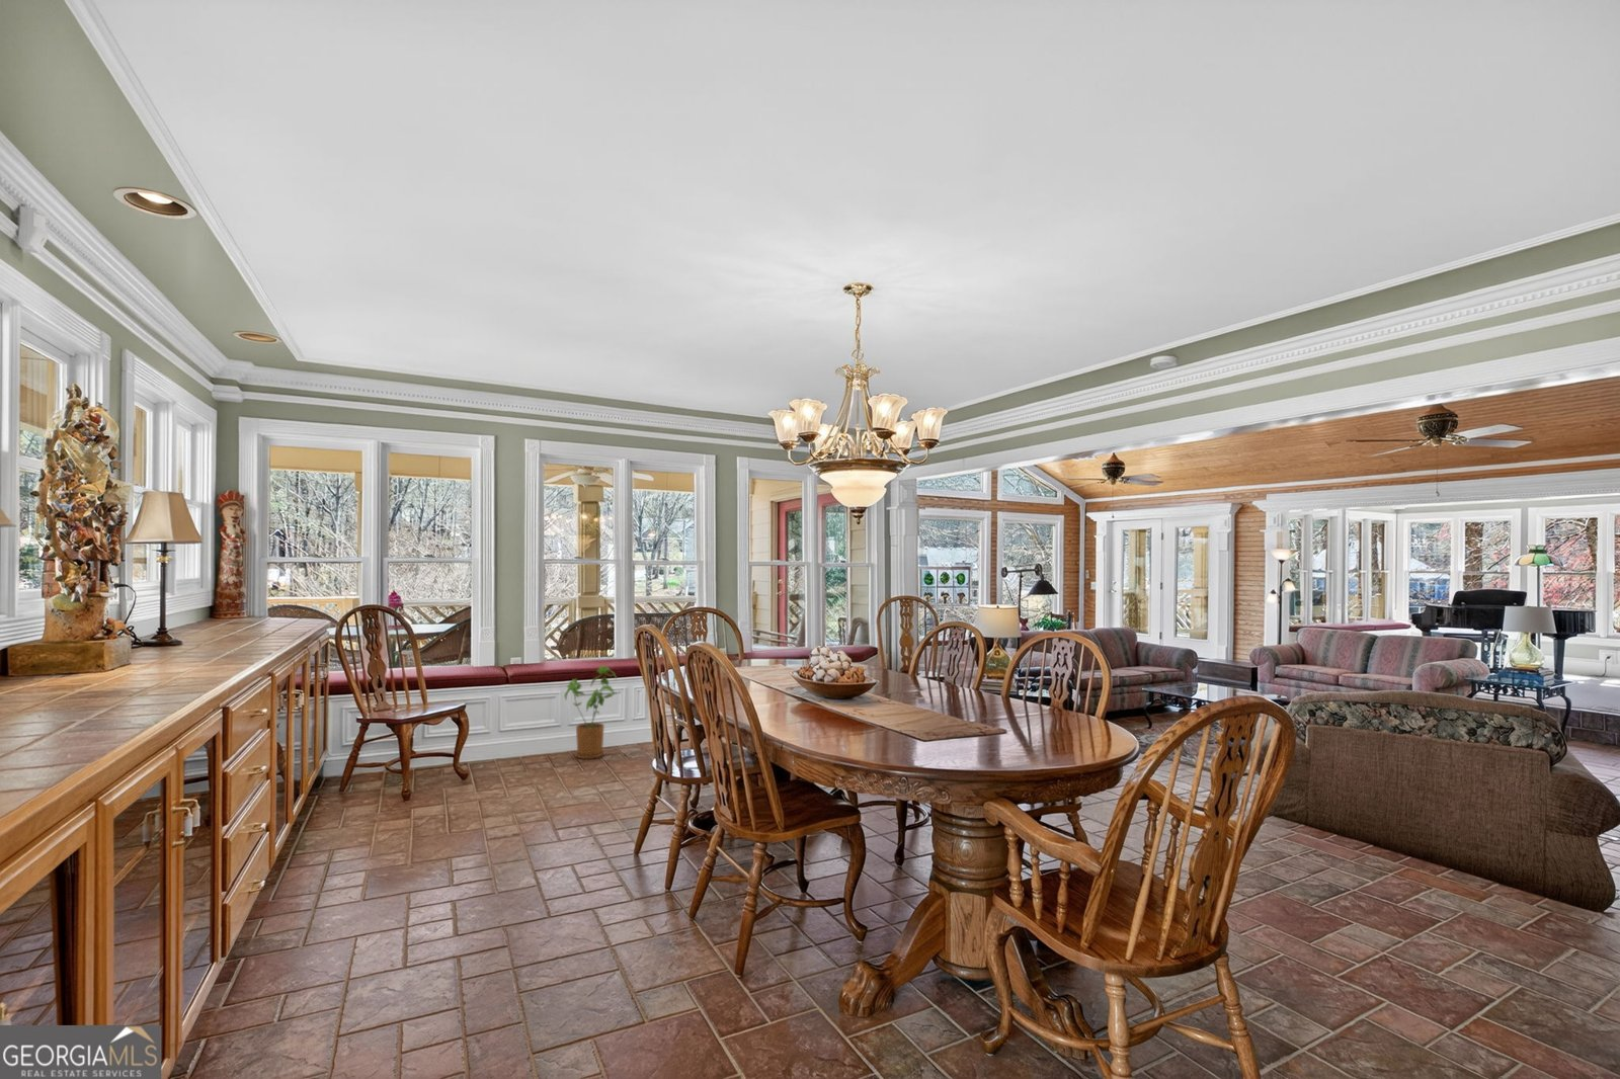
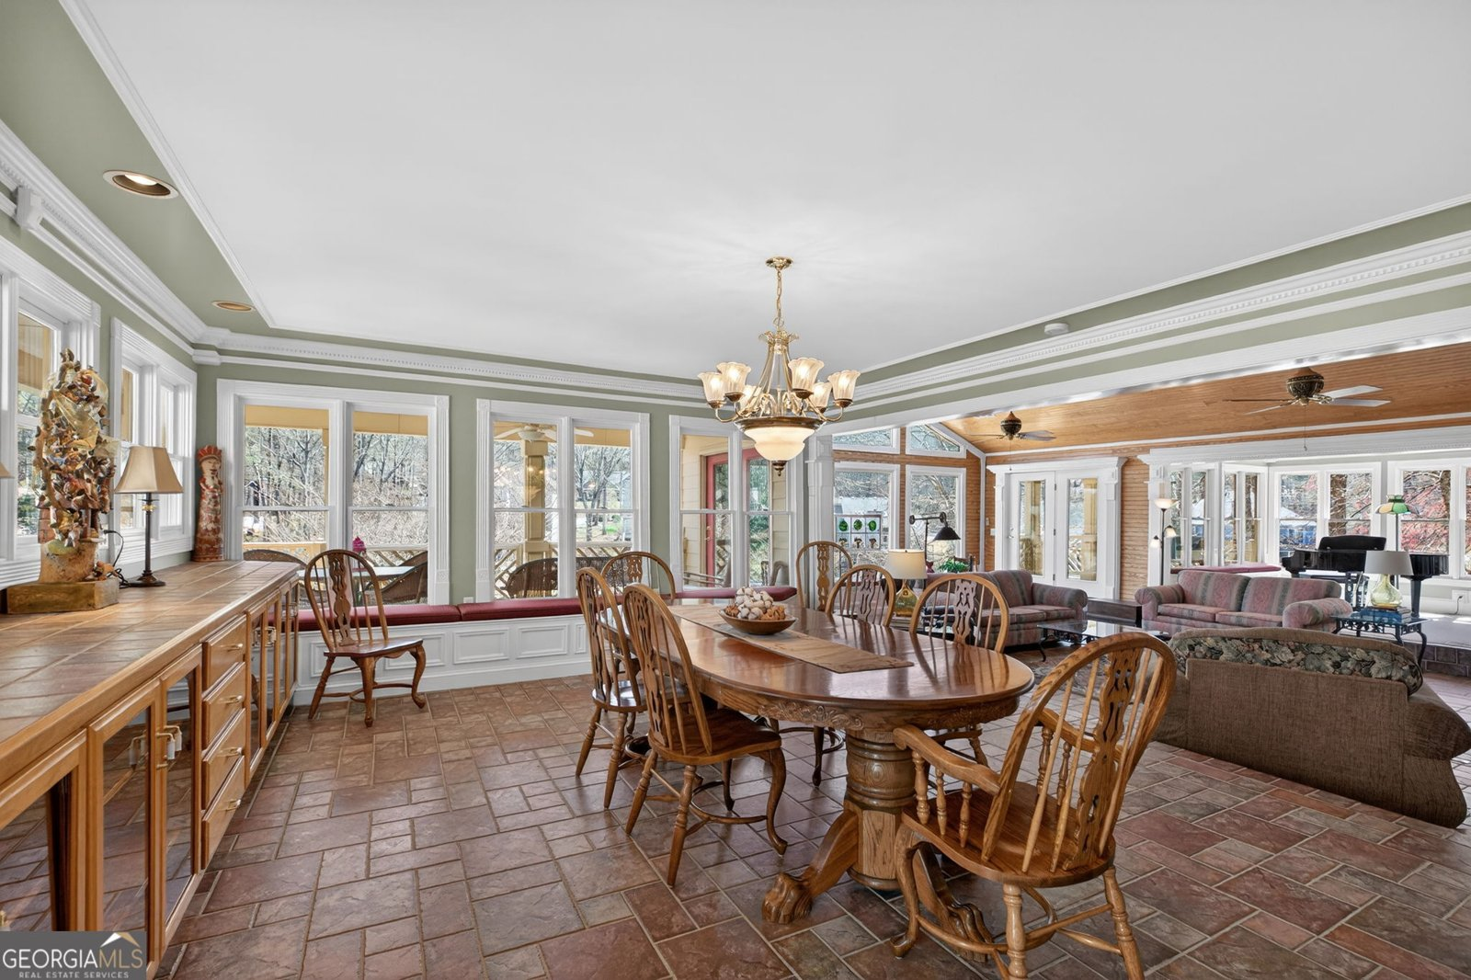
- house plant (594, 711)
